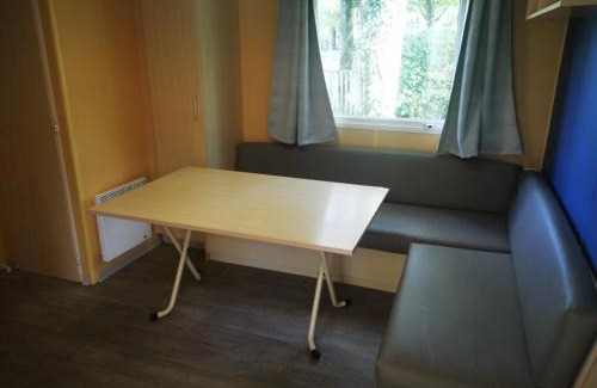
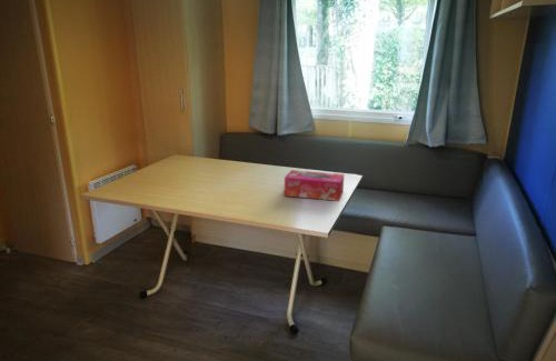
+ tissue box (314, 184)
